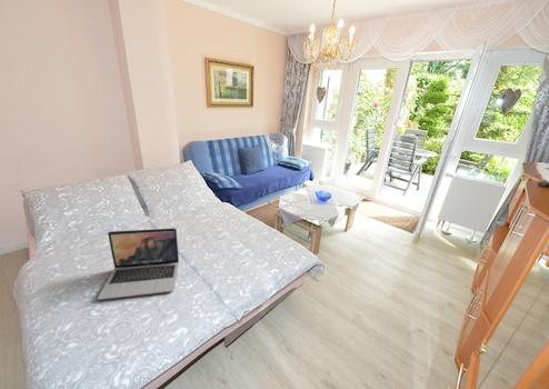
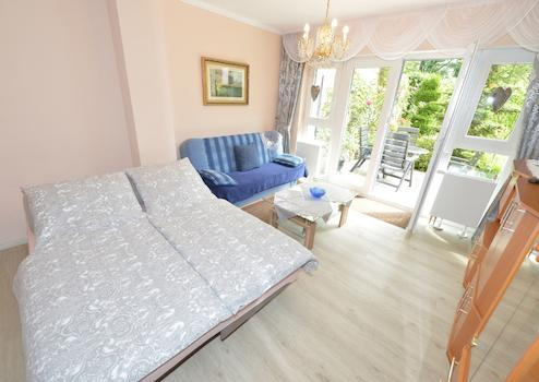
- laptop (140, 261)
